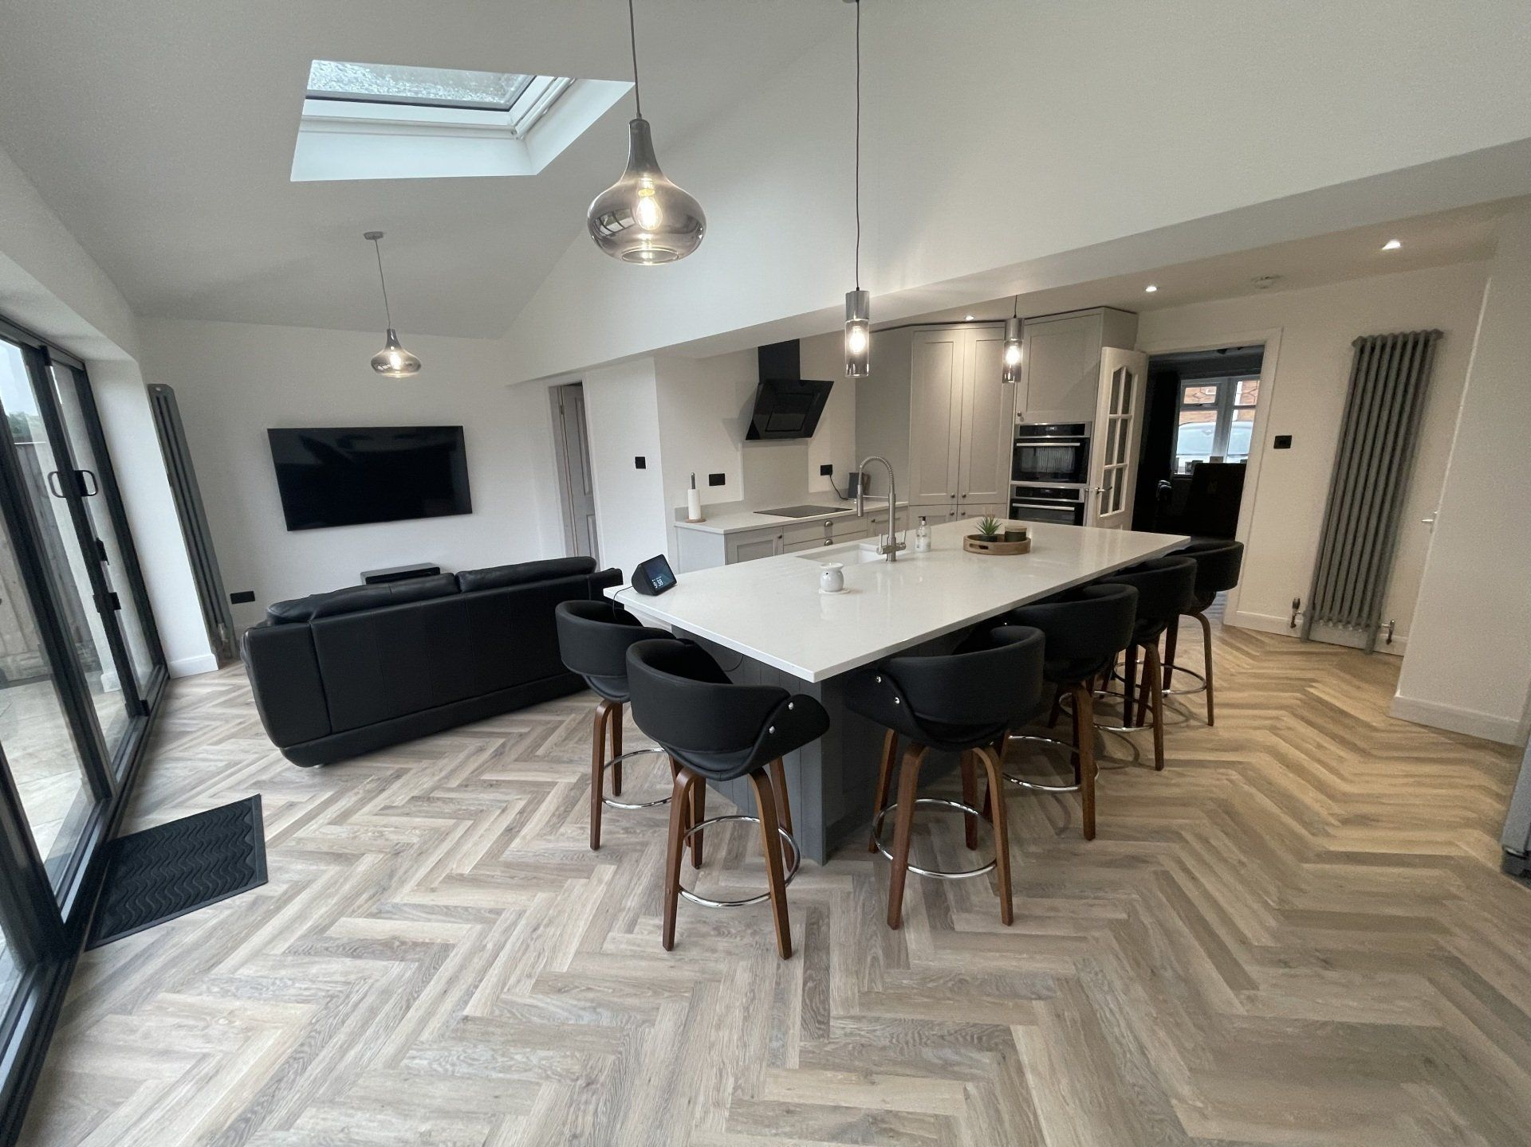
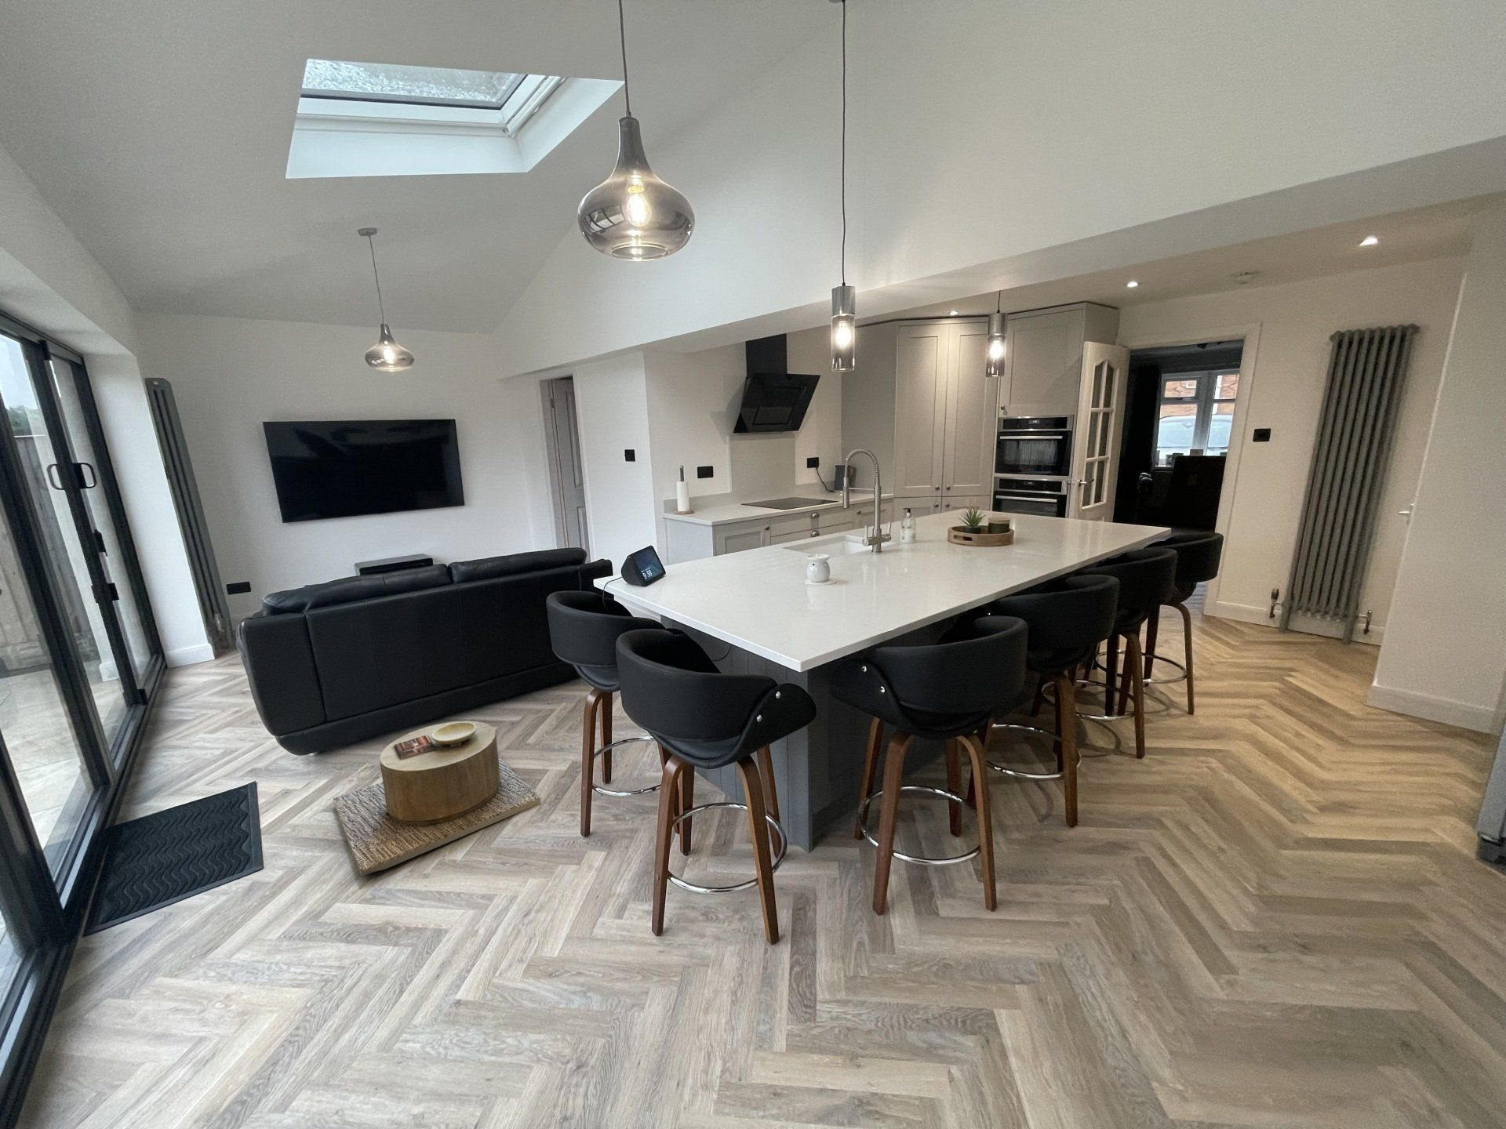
+ side table (432, 770)
